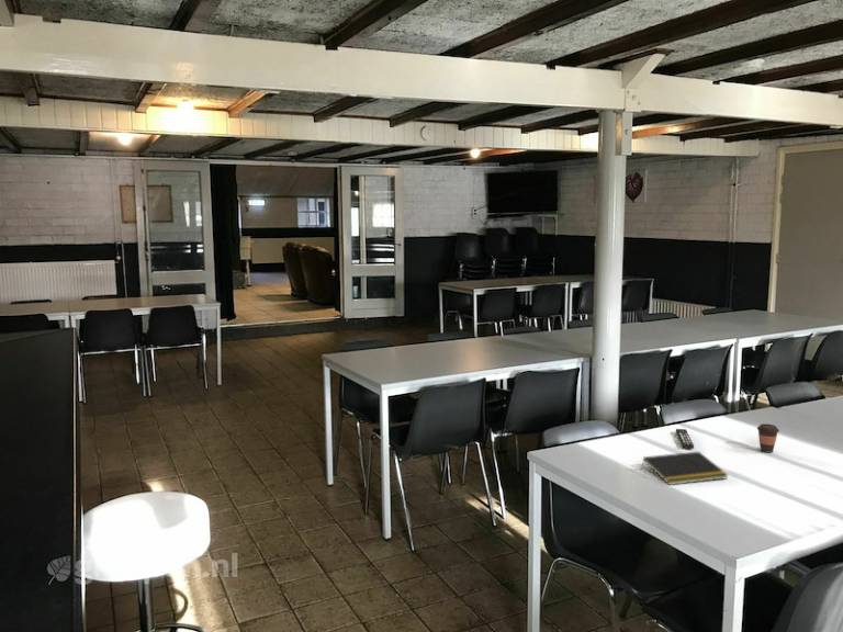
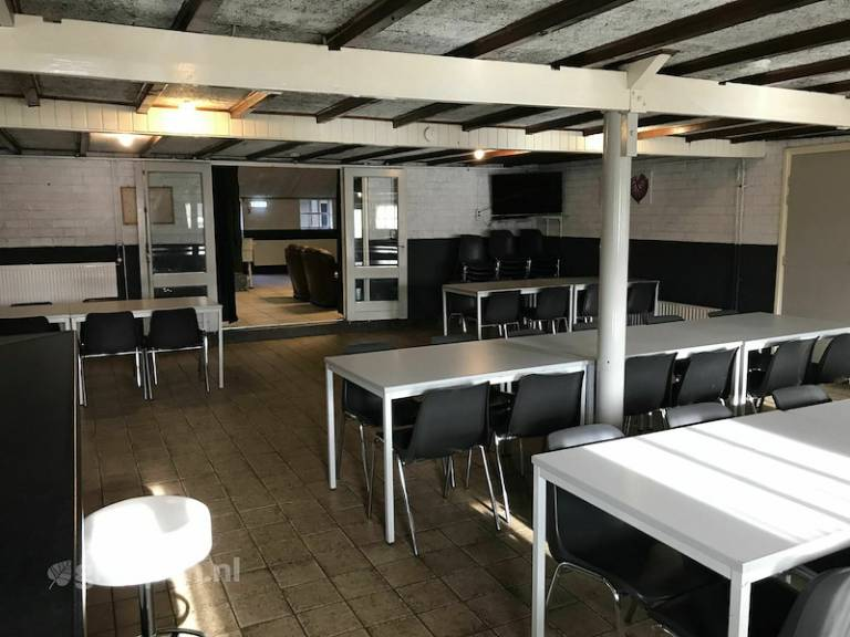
- notepad (684, 467)
- coffee cup (767, 438)
- remote control (684, 438)
